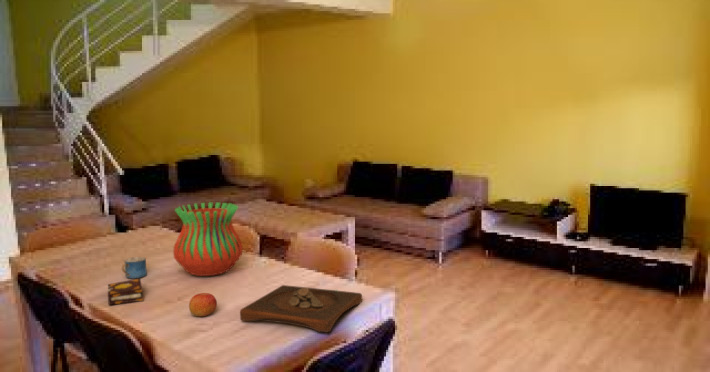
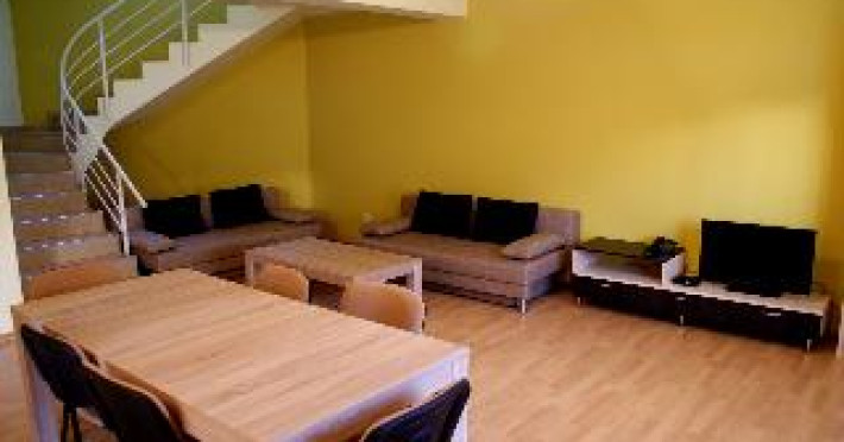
- wooden tray (303, 299)
- vase (208, 239)
- apple (203, 303)
- mug (133, 268)
- book (125, 290)
